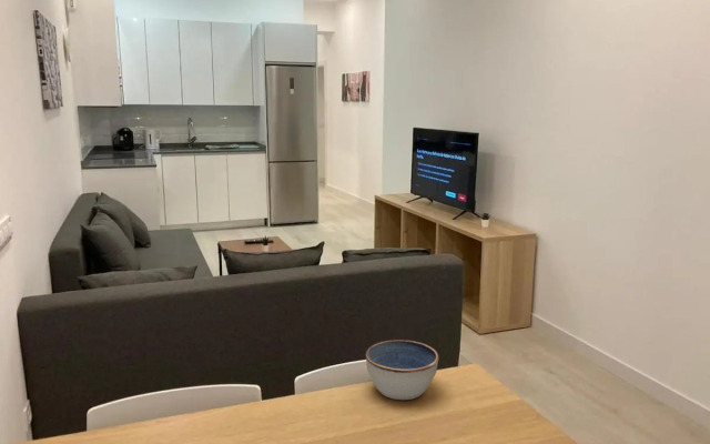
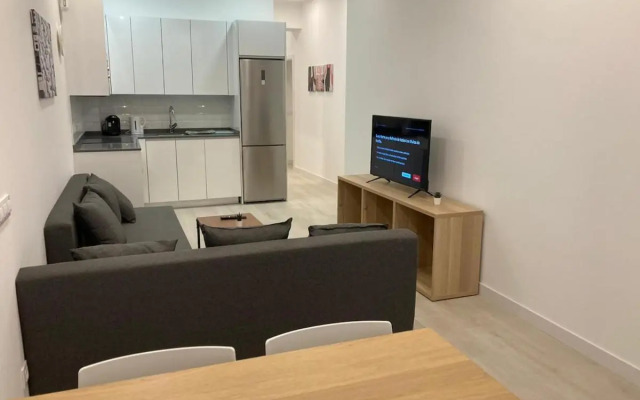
- bowl (400, 372)
